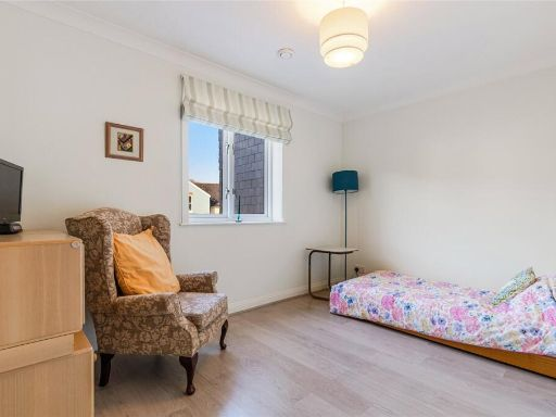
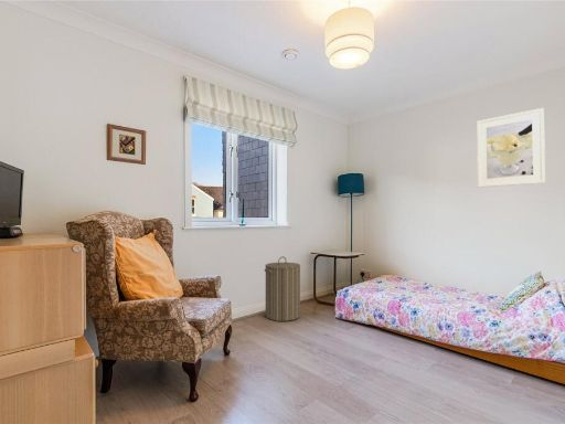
+ laundry hamper (282, 286)
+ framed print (509, 150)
